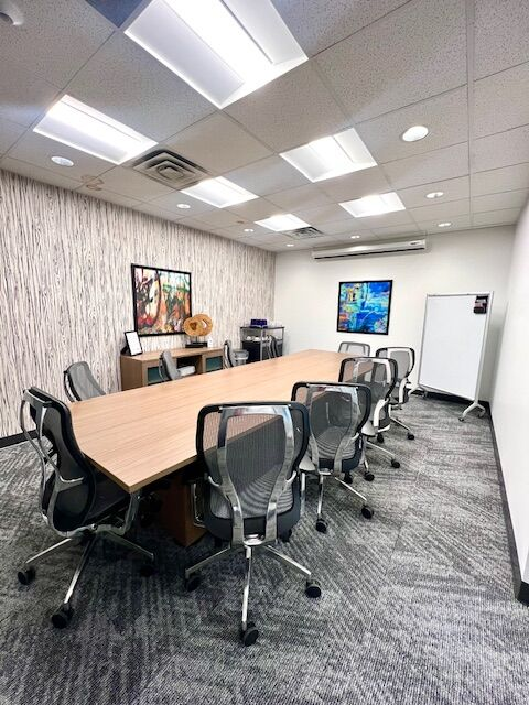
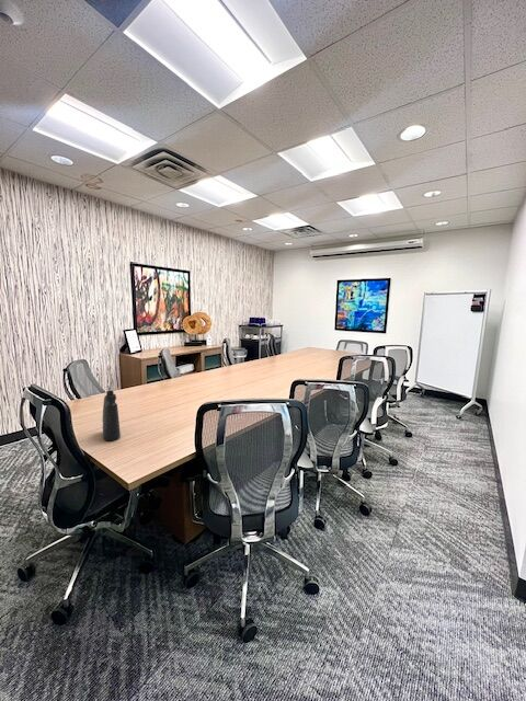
+ water bottle (108, 413)
